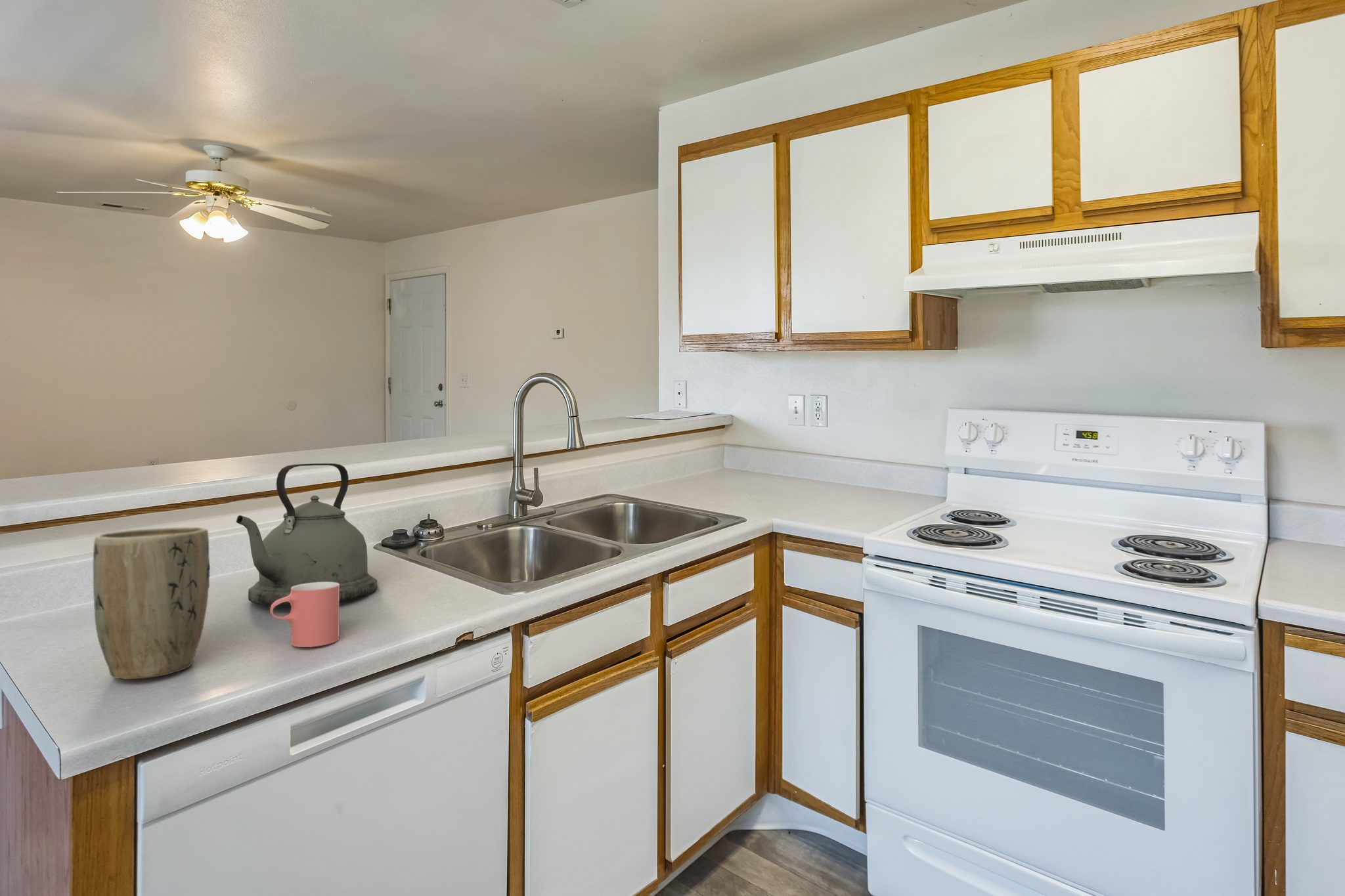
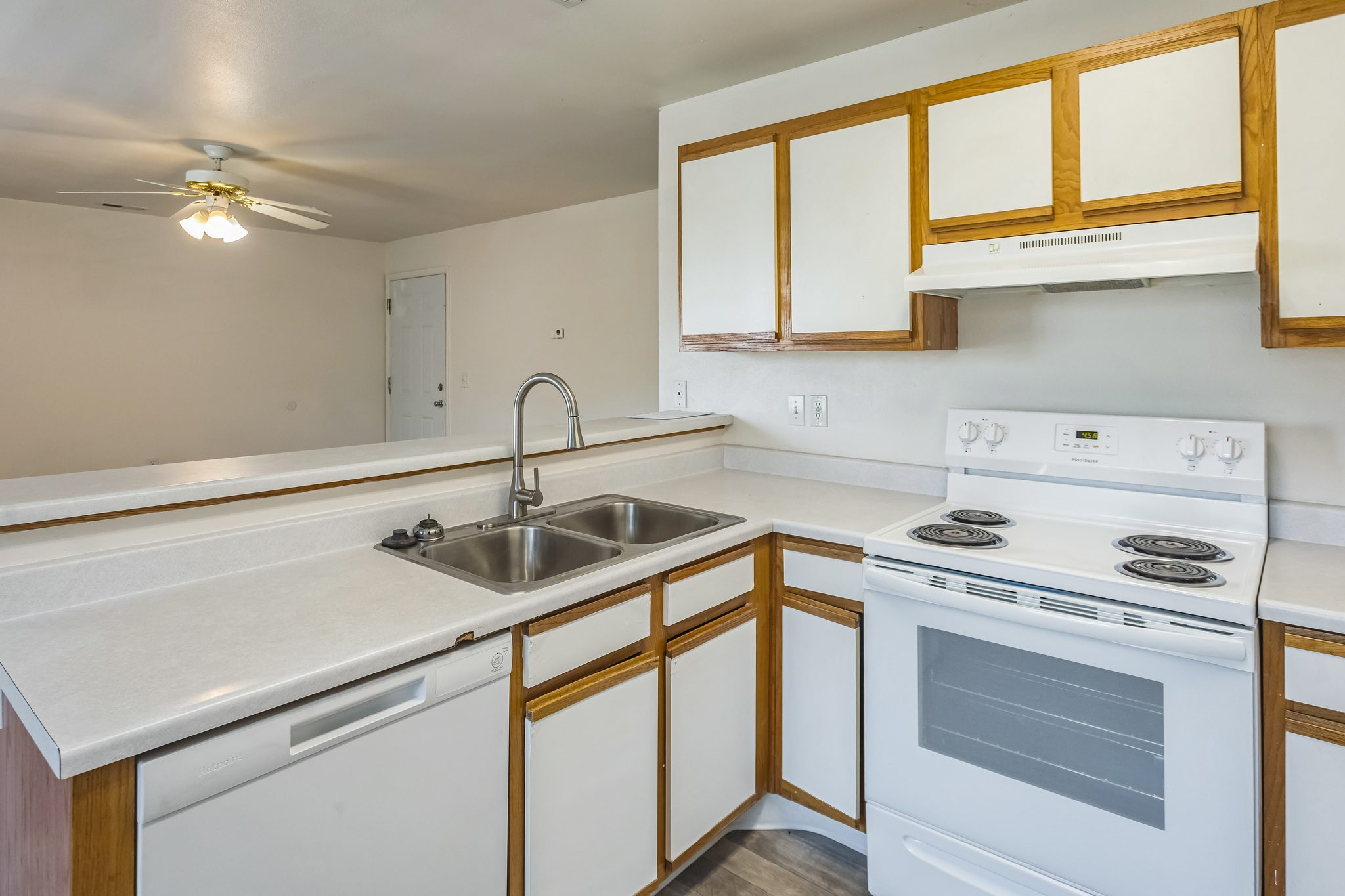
- kettle (312, 530)
- cup (305, 615)
- plant pot (154, 600)
